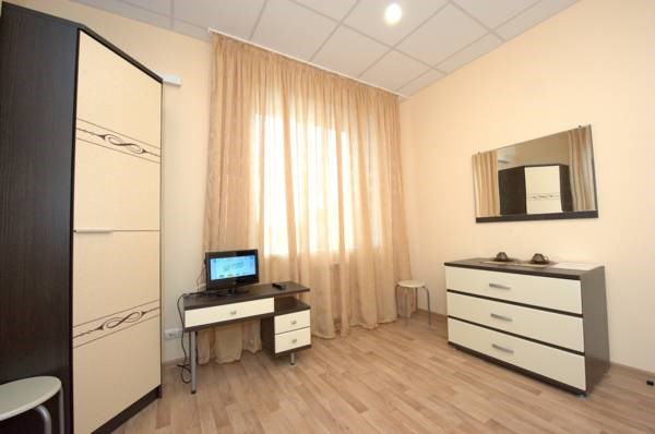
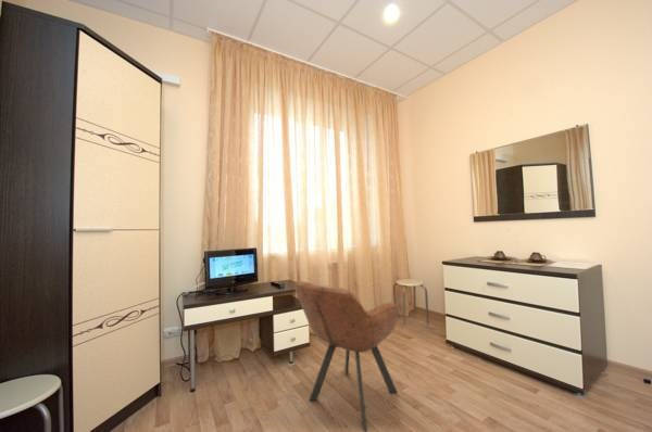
+ armchair (347, 336)
